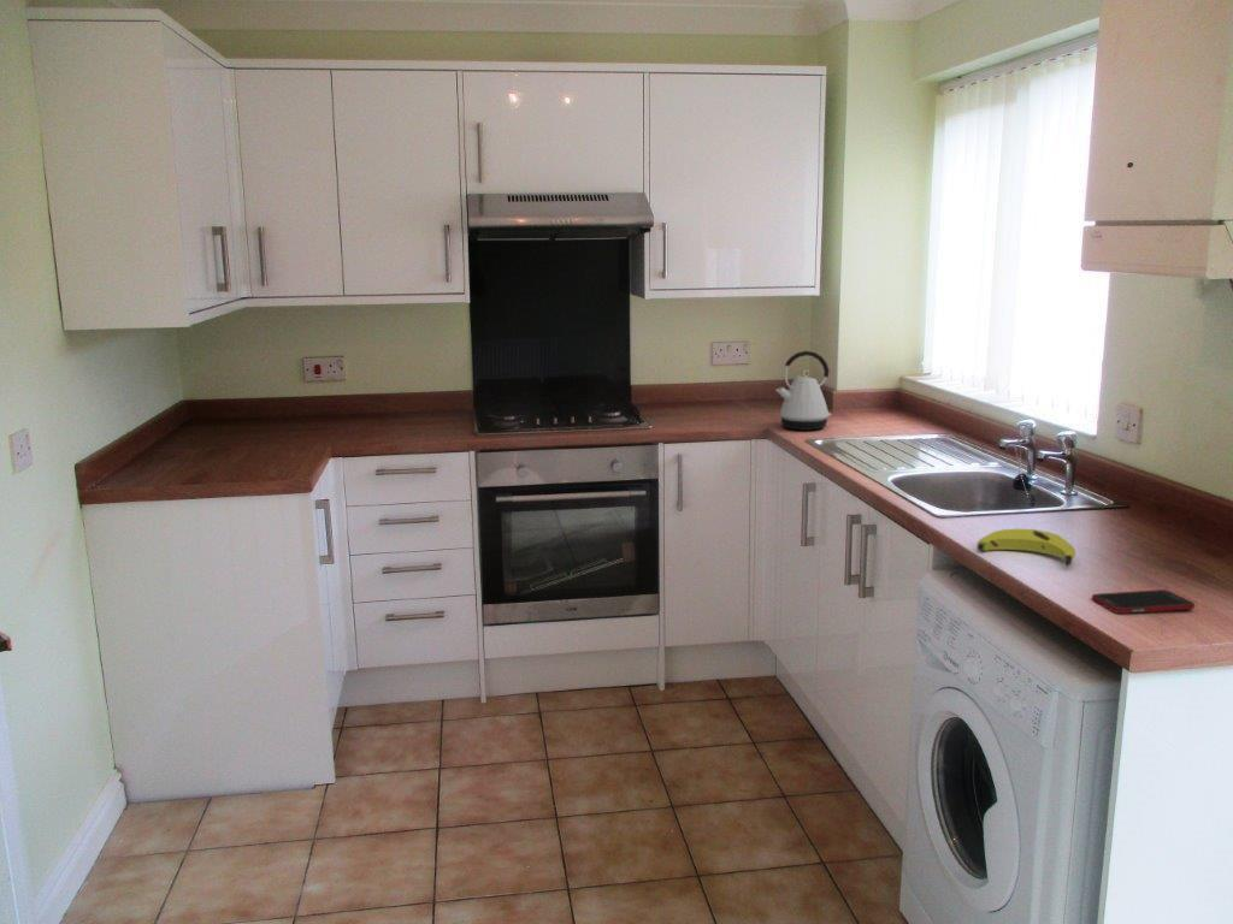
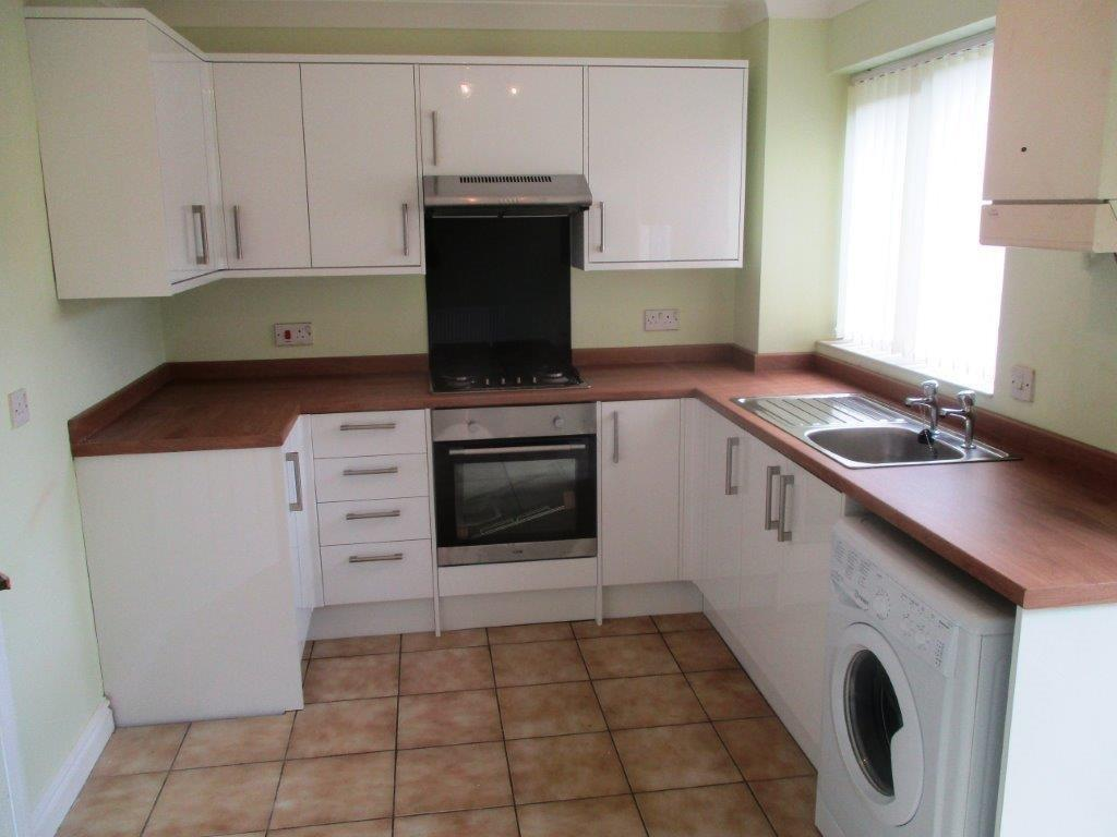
- banana (1026, 545)
- kettle (803, 389)
- cell phone (1141, 602)
